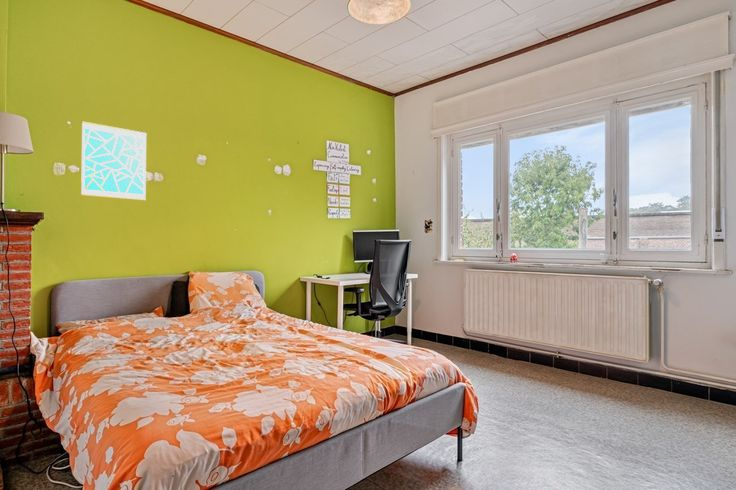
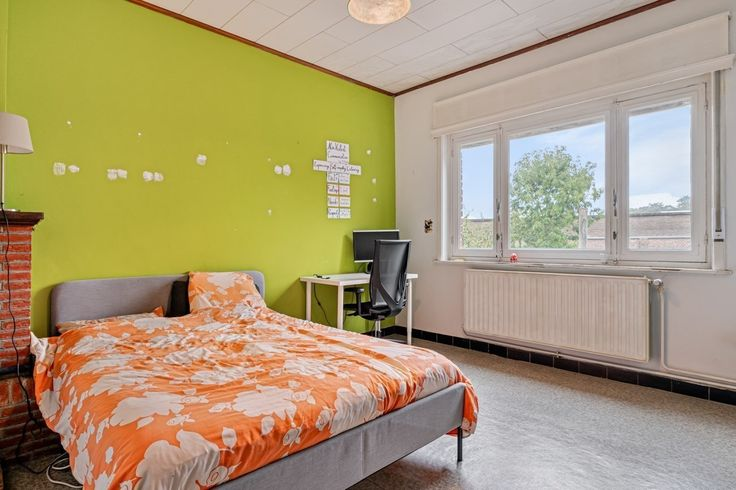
- wall art (115, 162)
